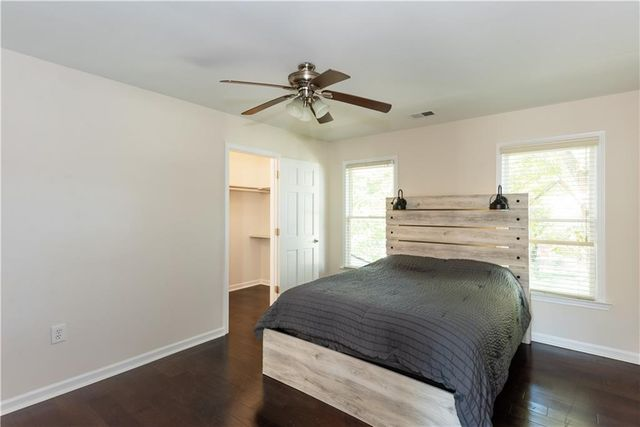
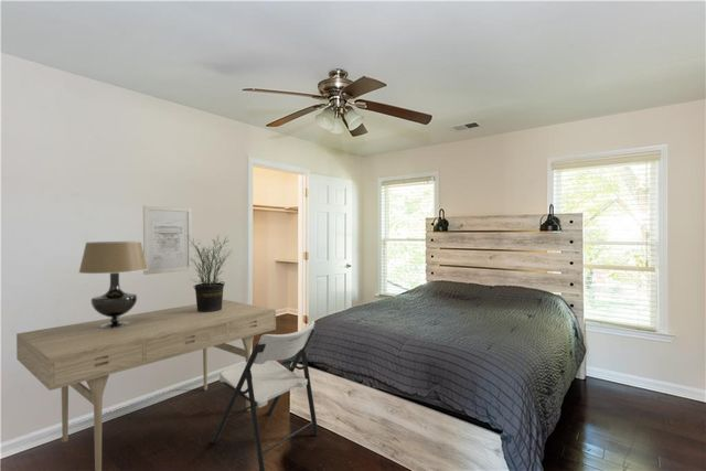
+ wall art (169, 239)
+ desk (161, 360)
+ chair (267, 381)
+ potted plant (211, 270)
+ table lamp (114, 282)
